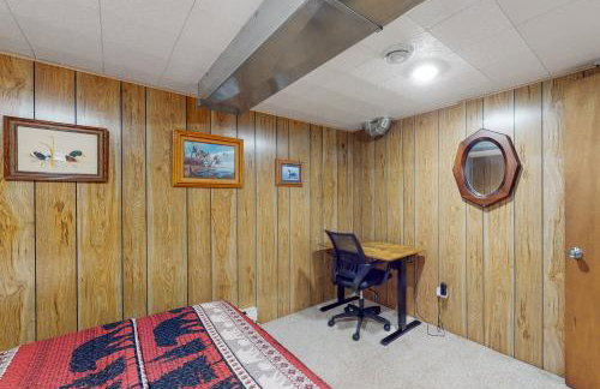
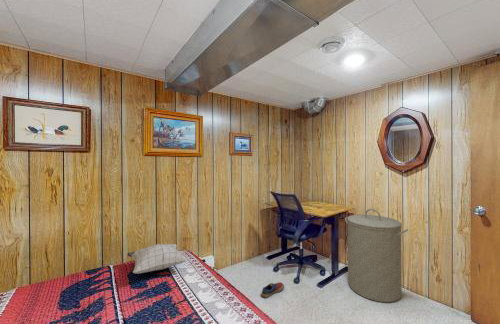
+ pillow (156, 256)
+ shoe (272, 287)
+ laundry hamper (373, 248)
